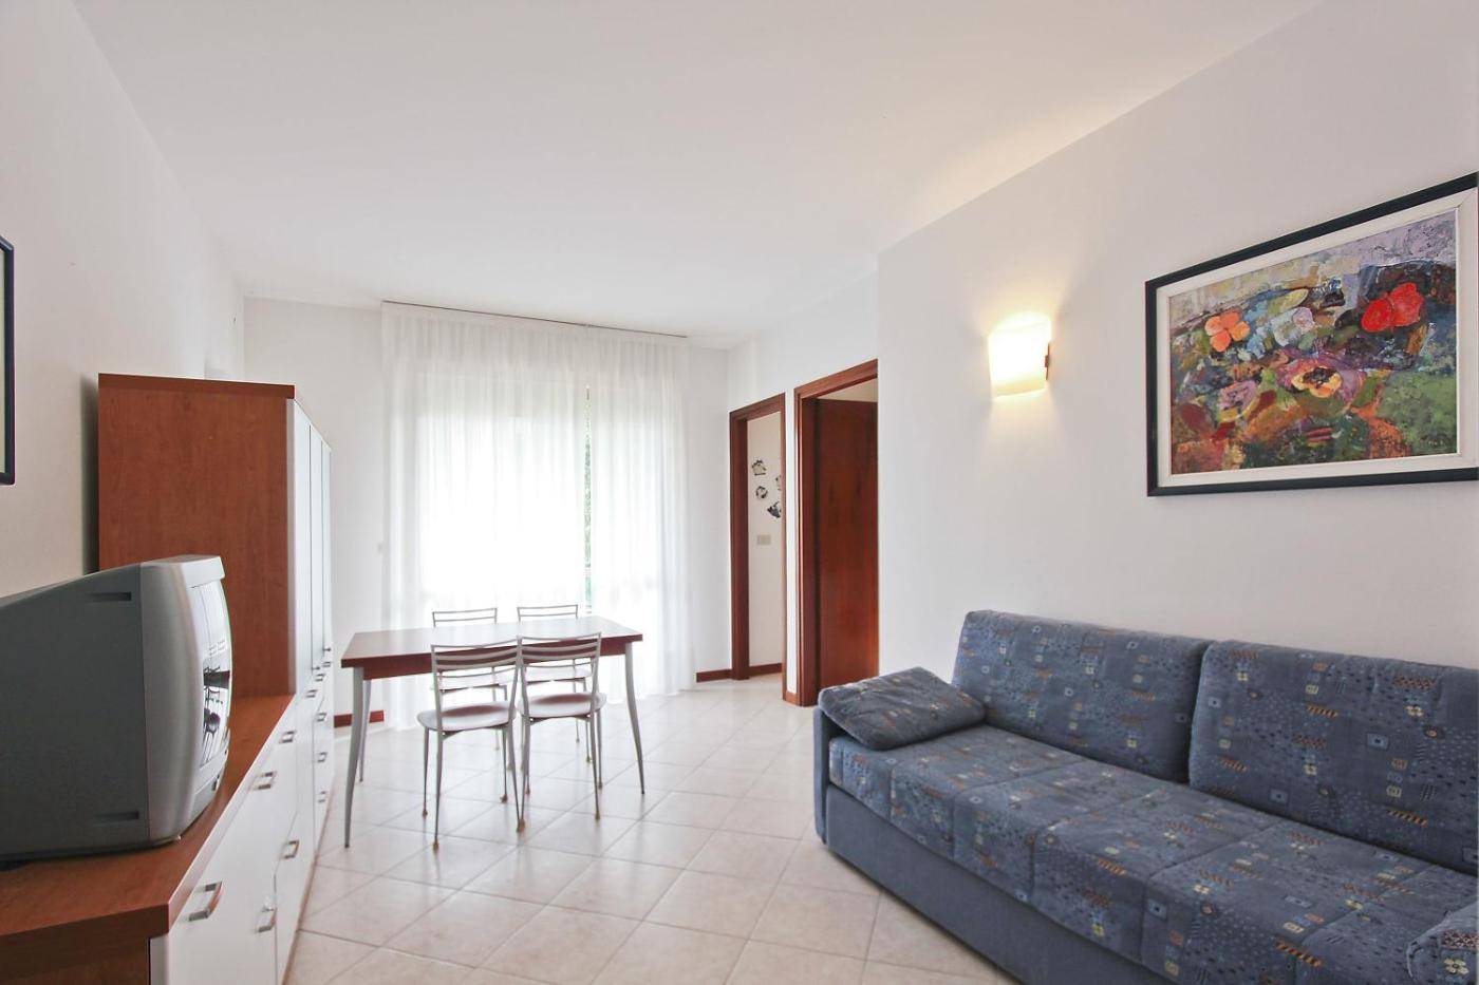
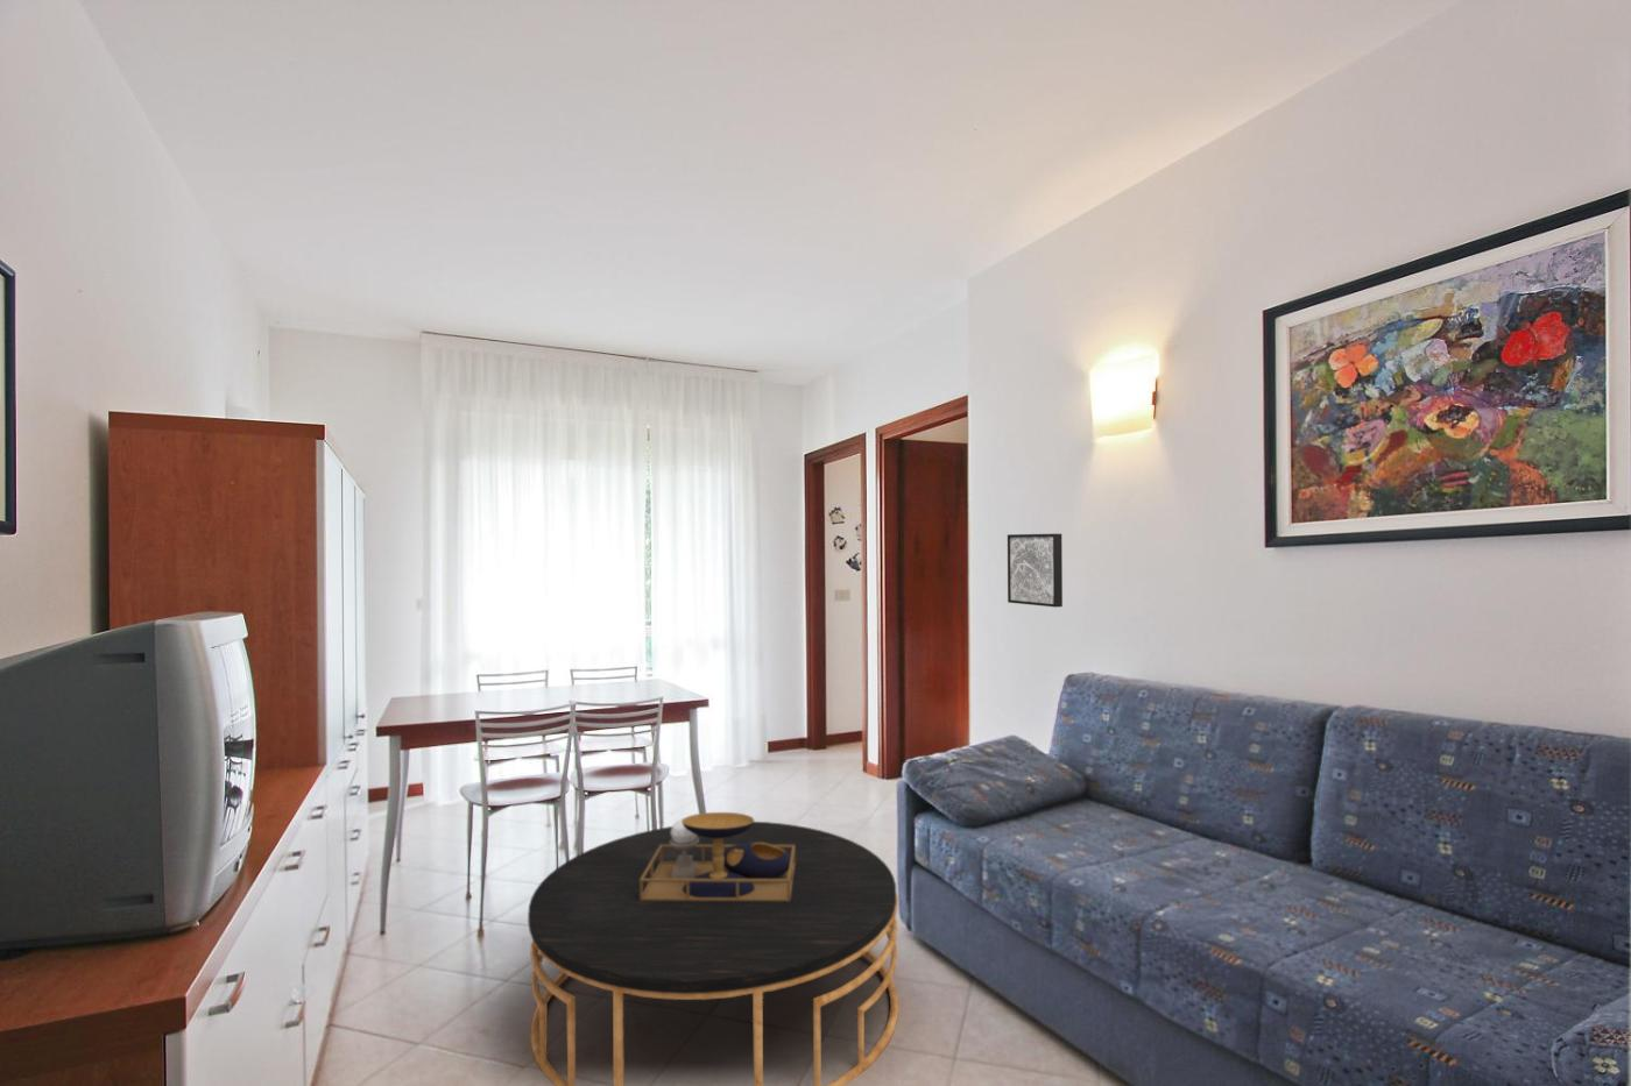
+ coffee table (718, 907)
+ wall art (1033, 570)
